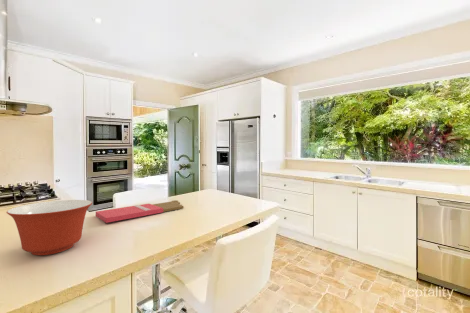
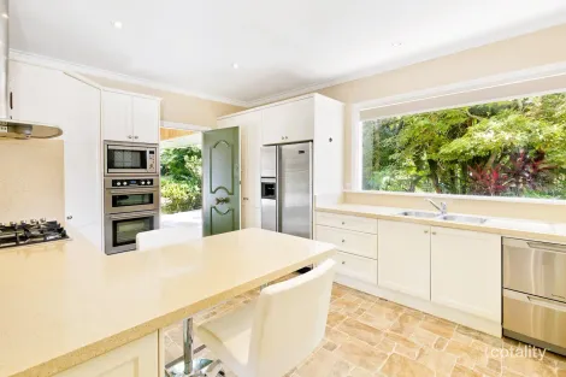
- cutting board (147, 208)
- mixing bowl (53, 227)
